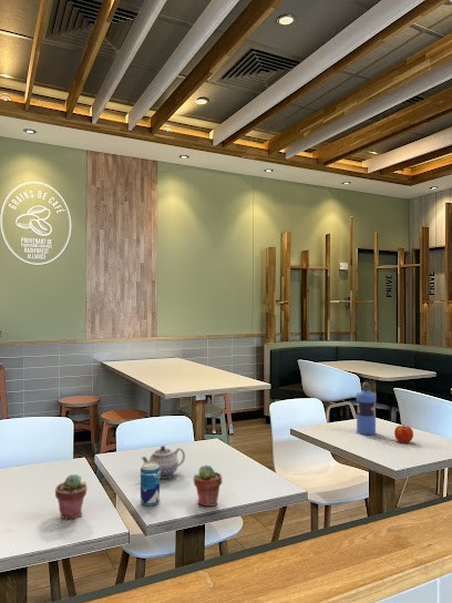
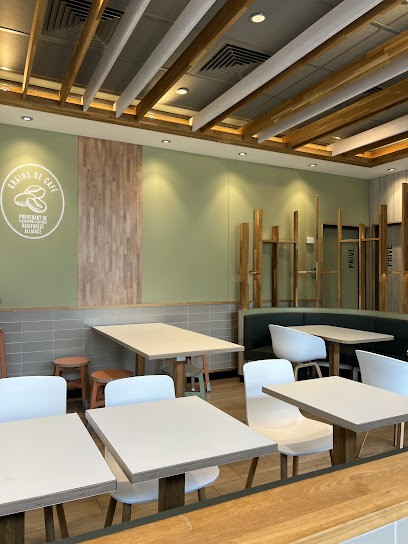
- teapot (163, 460)
- beverage can (150, 483)
- potted succulent (207, 483)
- potted succulent (71, 494)
- fruit (403, 432)
- water bottle (366, 407)
